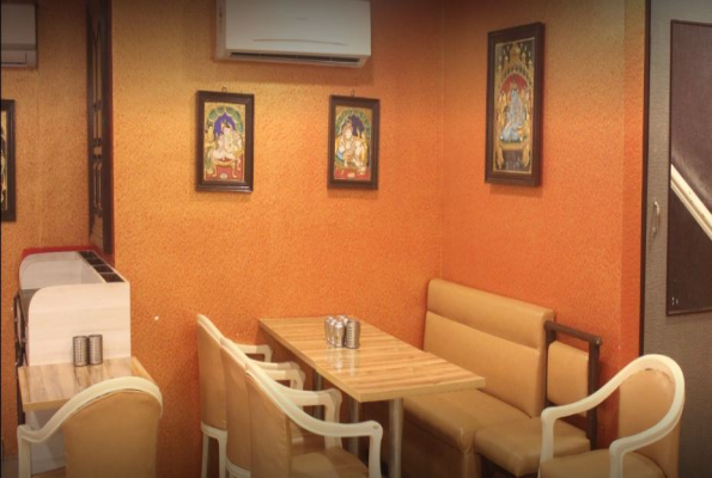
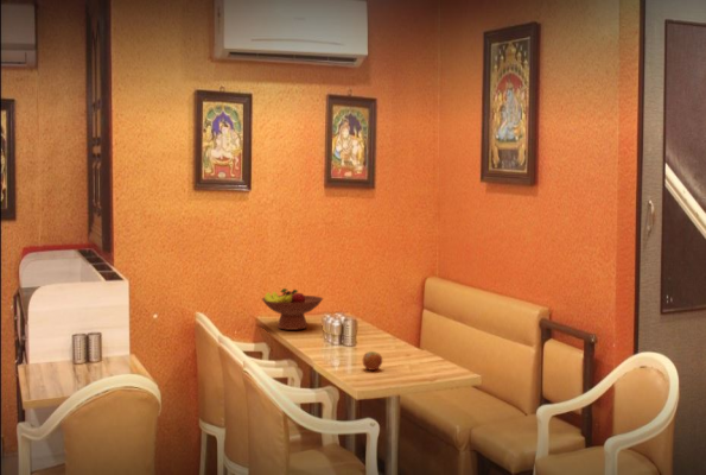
+ apple (371, 360)
+ fruit bowl (292, 308)
